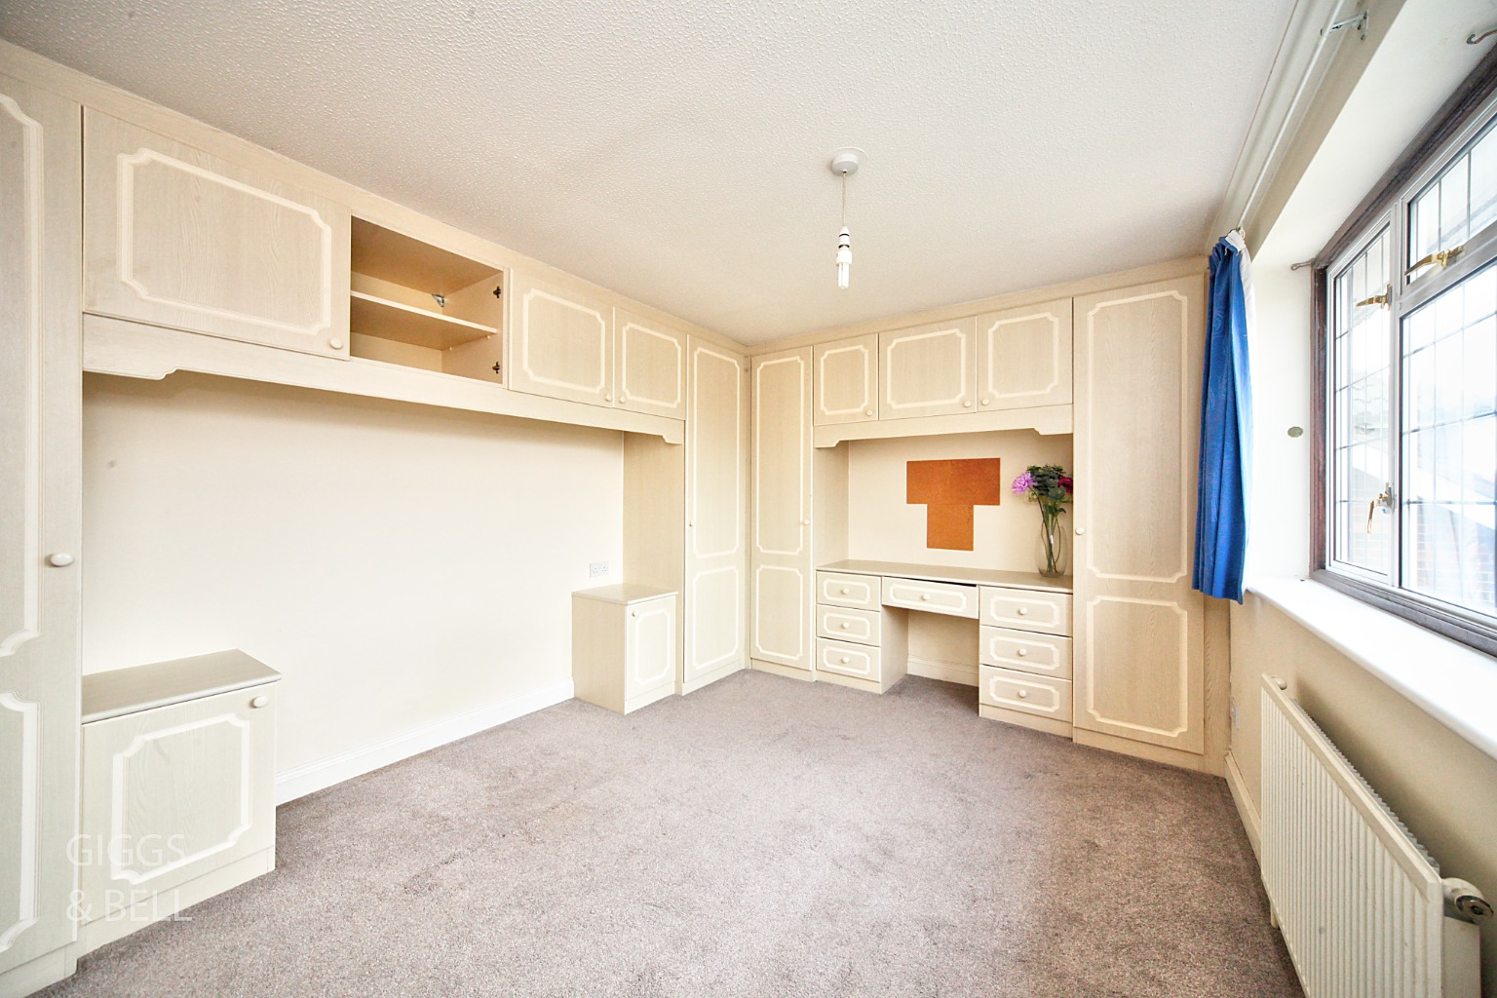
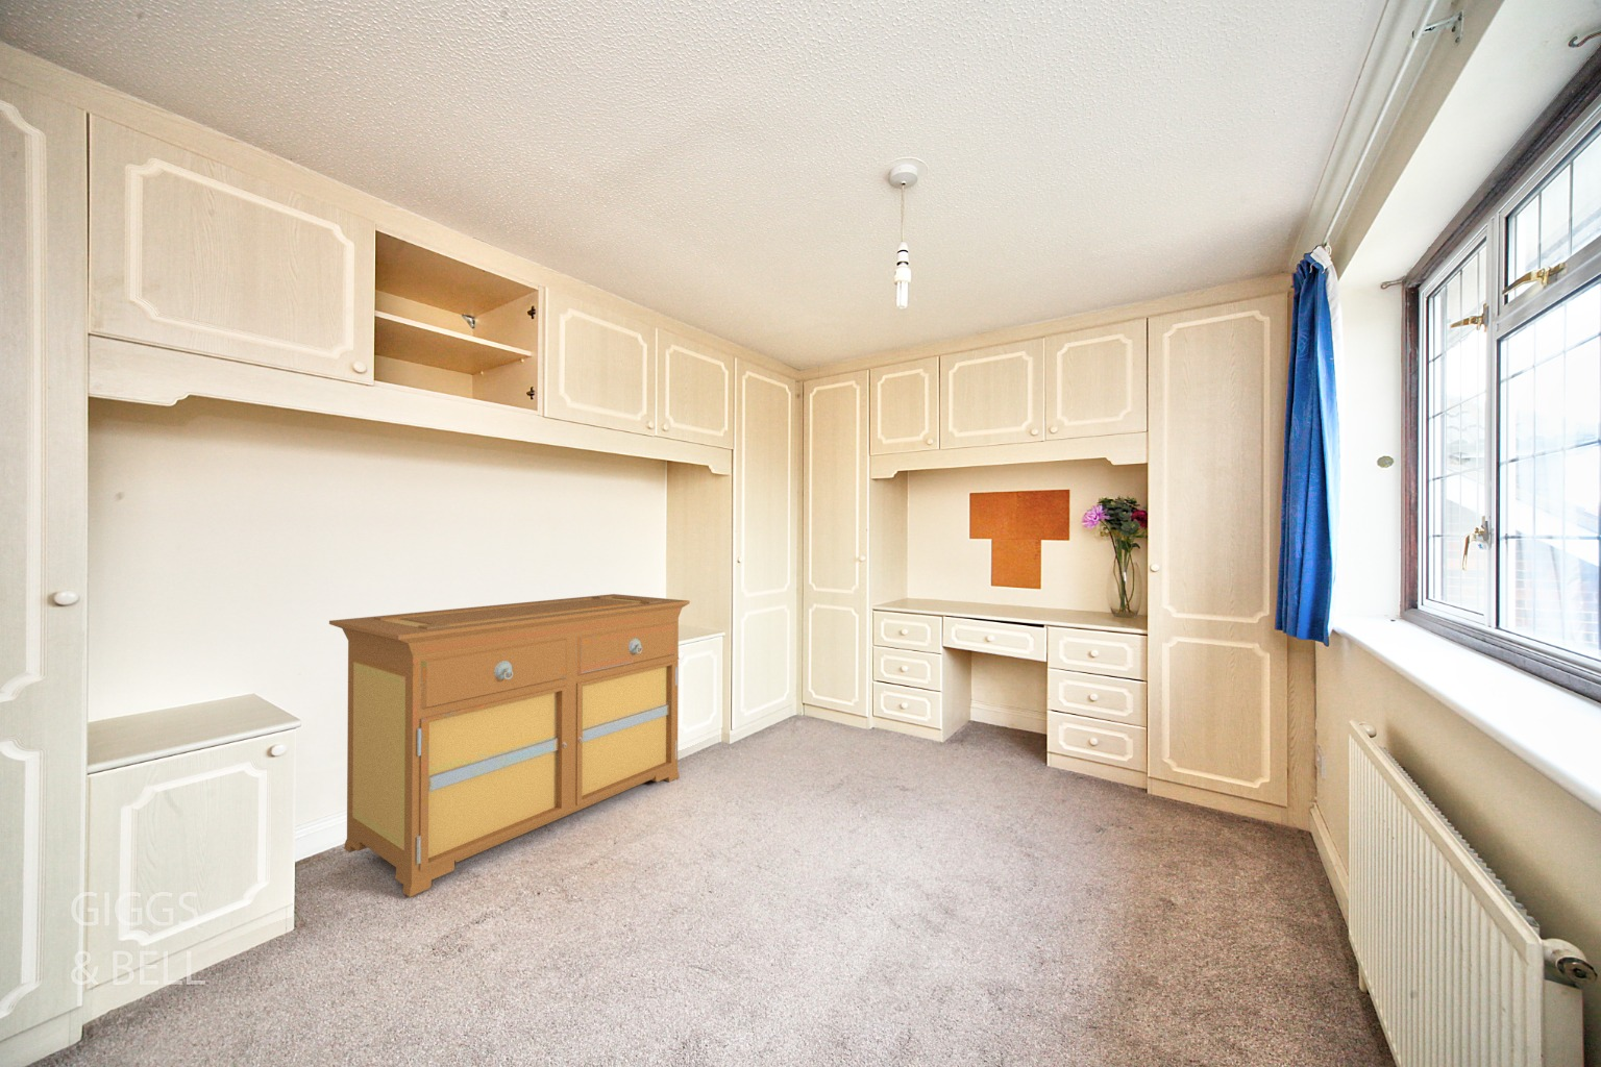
+ sideboard (536, 709)
